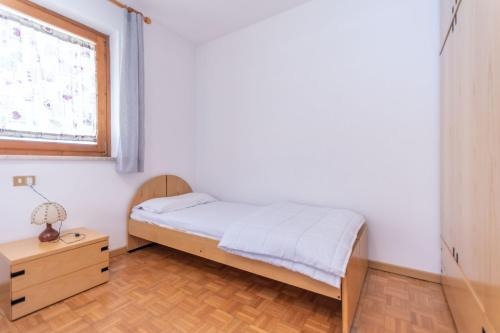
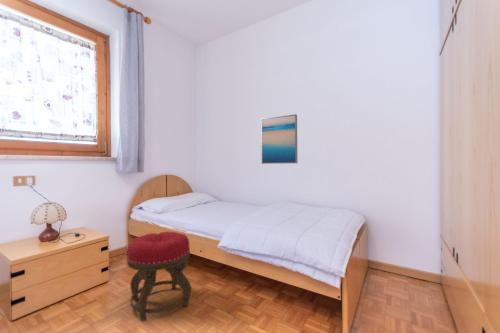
+ stool (160, 269)
+ wall art (278, 140)
